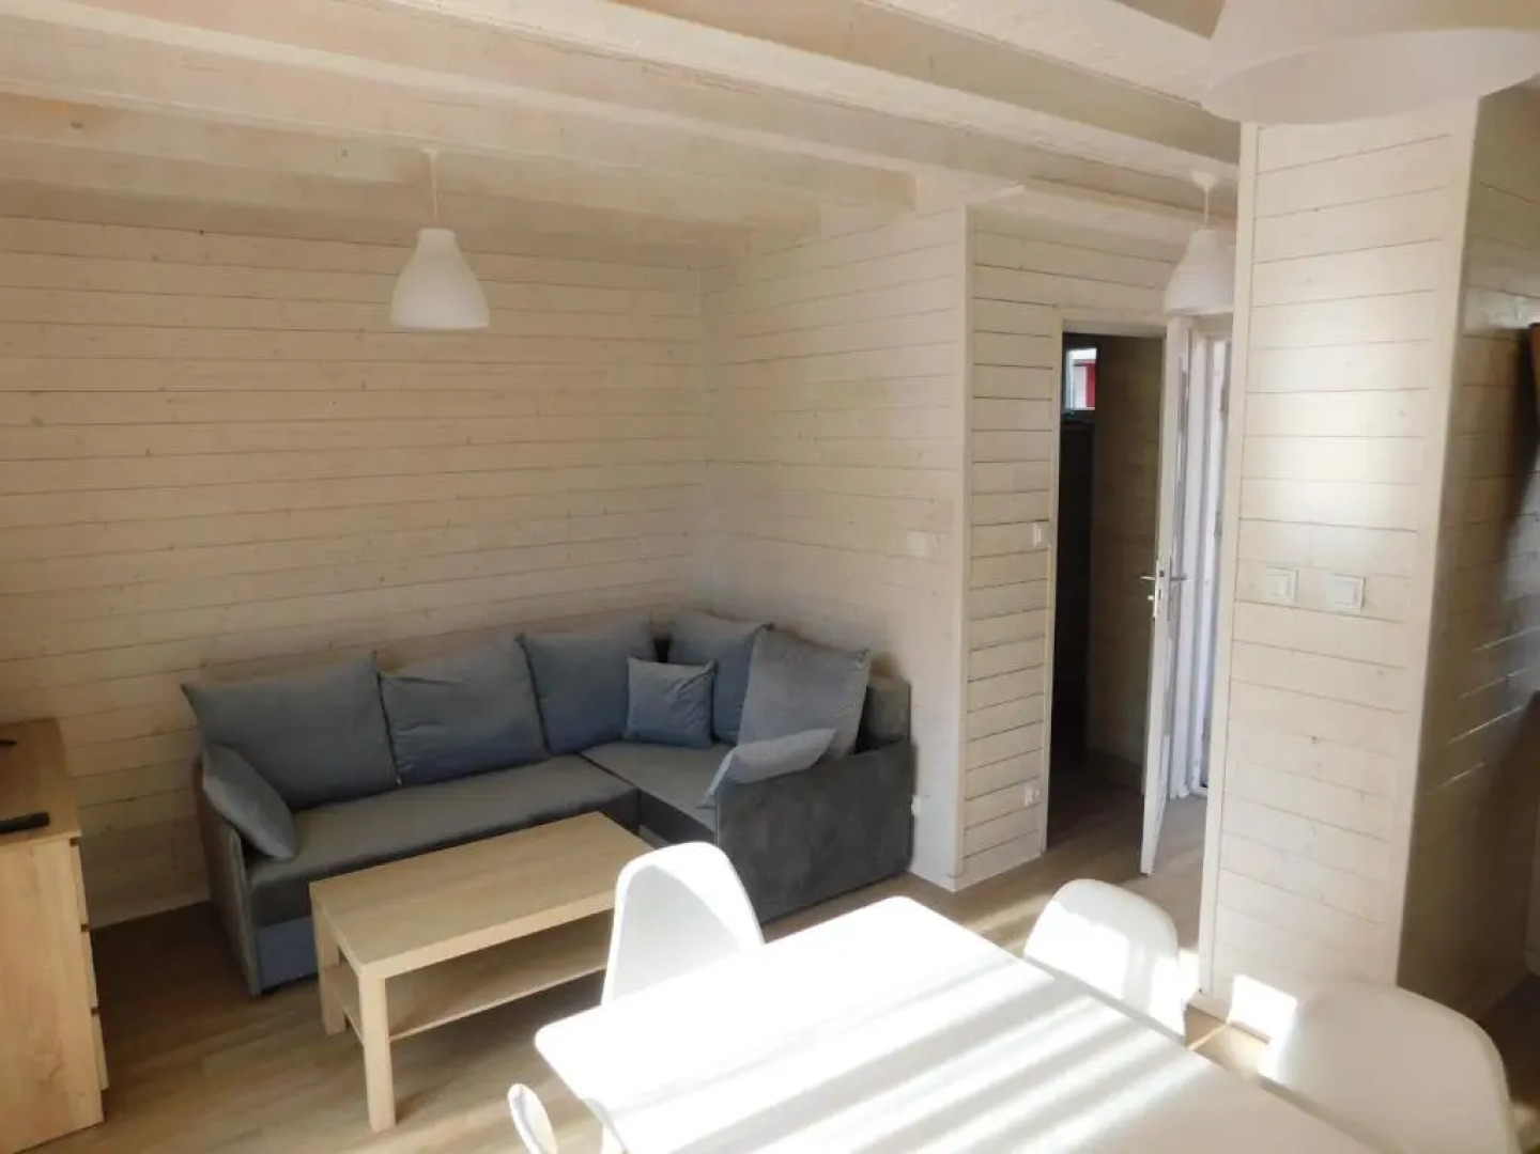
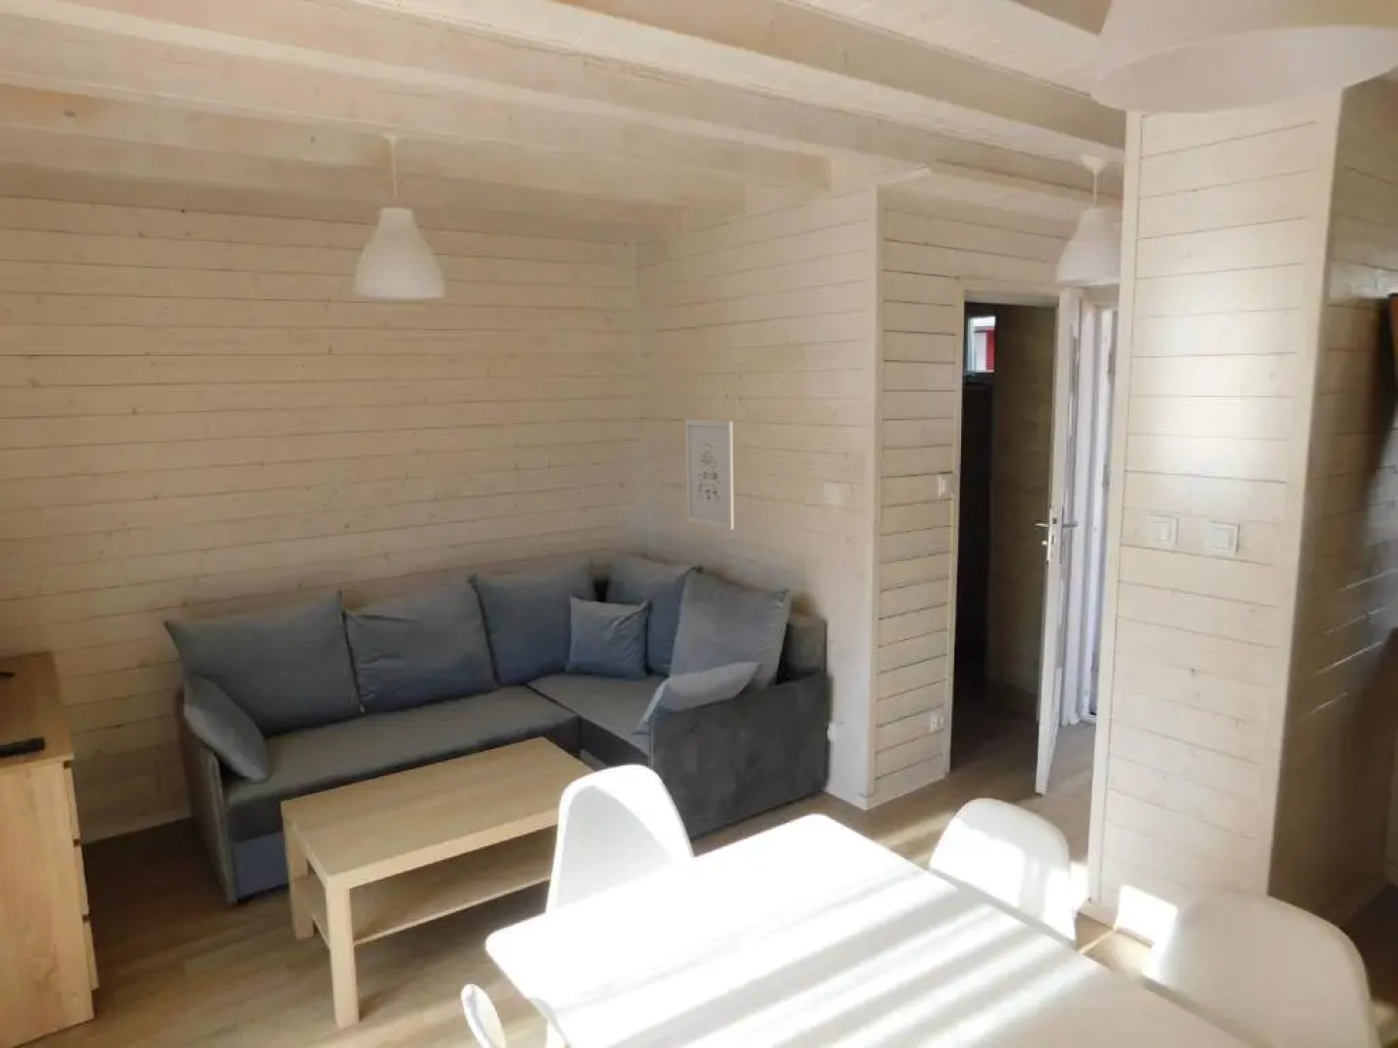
+ wall art (709, 472)
